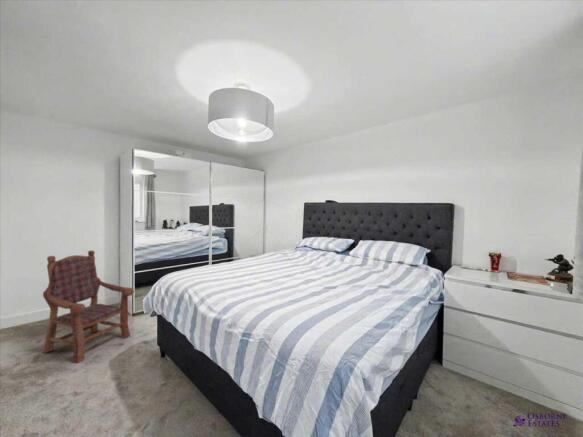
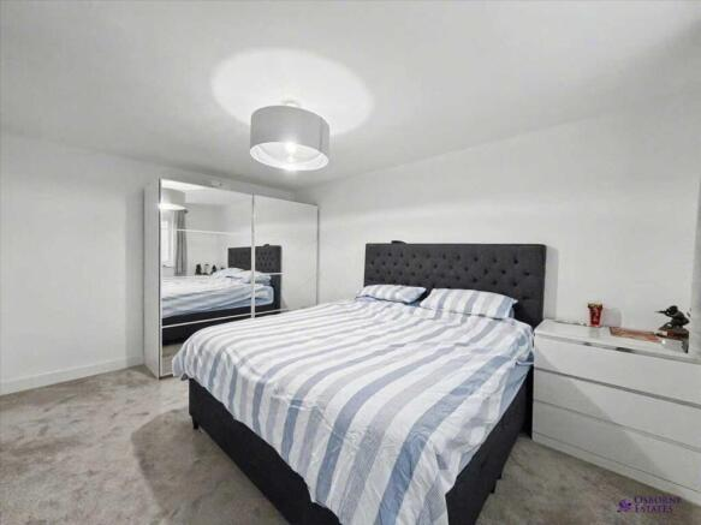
- armchair (88, 298)
